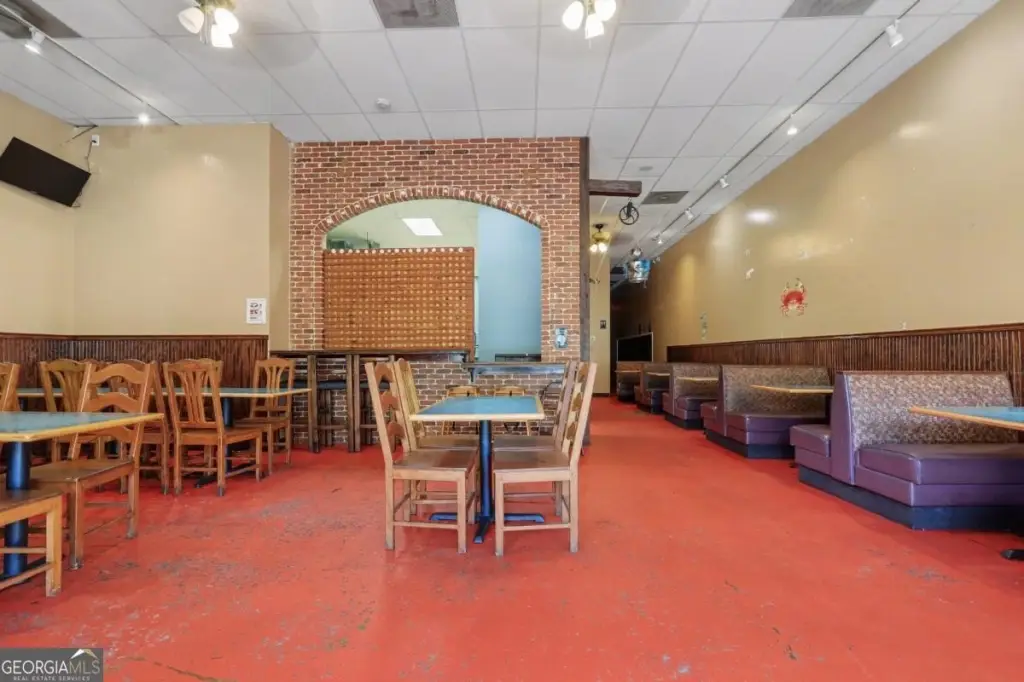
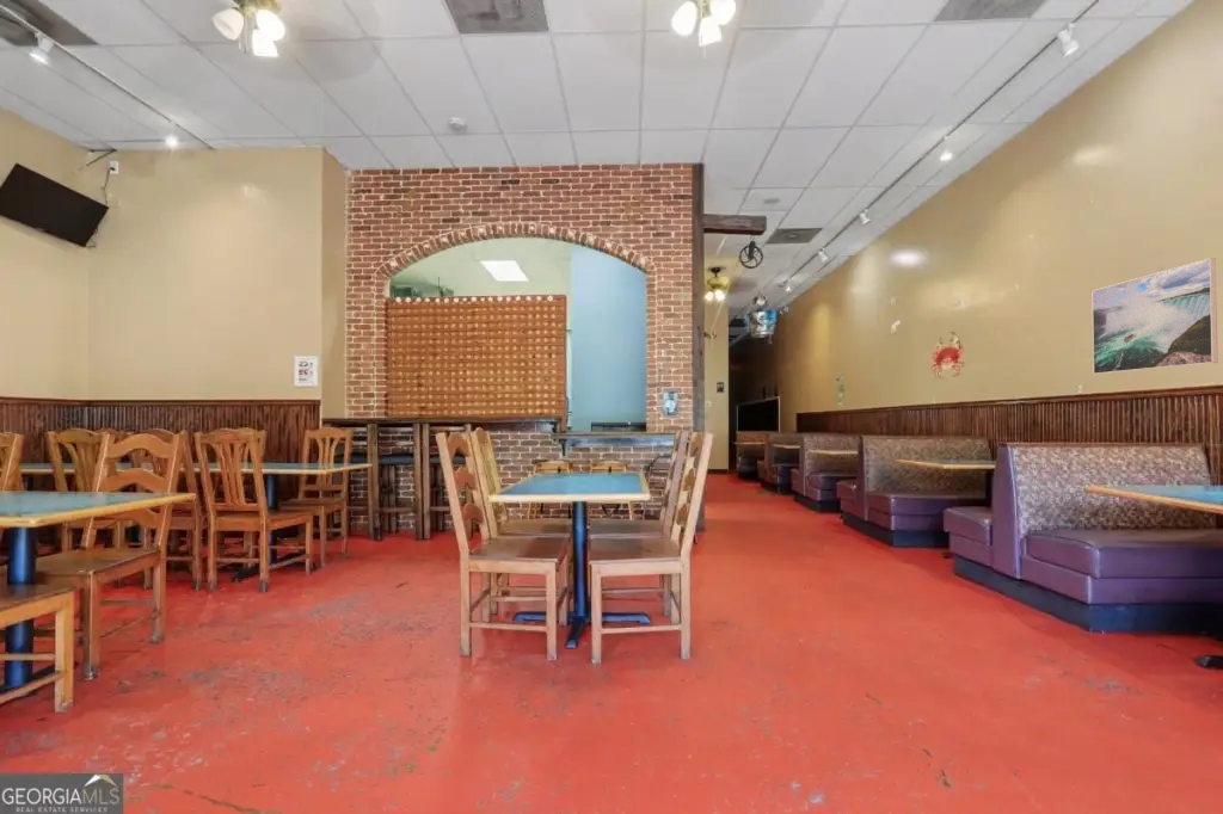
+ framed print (1147, 322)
